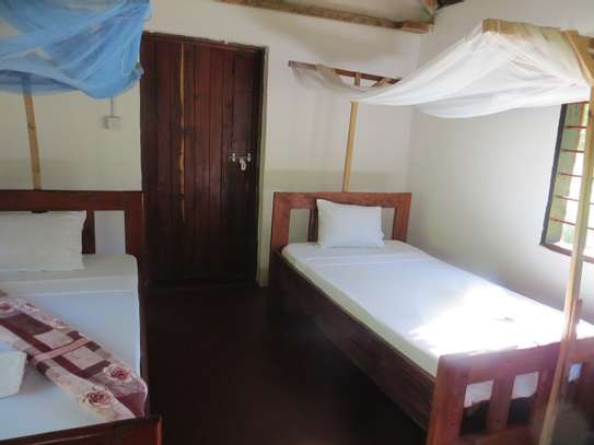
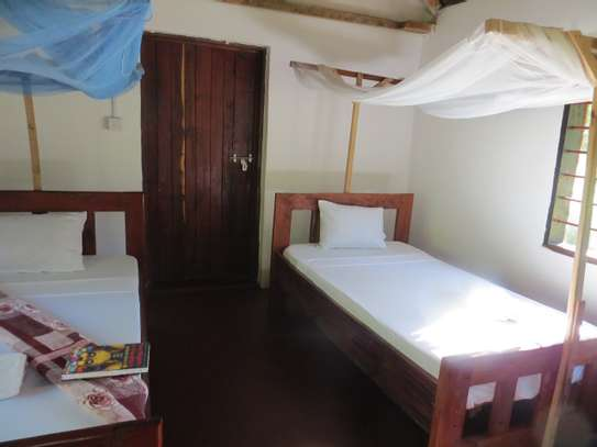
+ book (109, 359)
